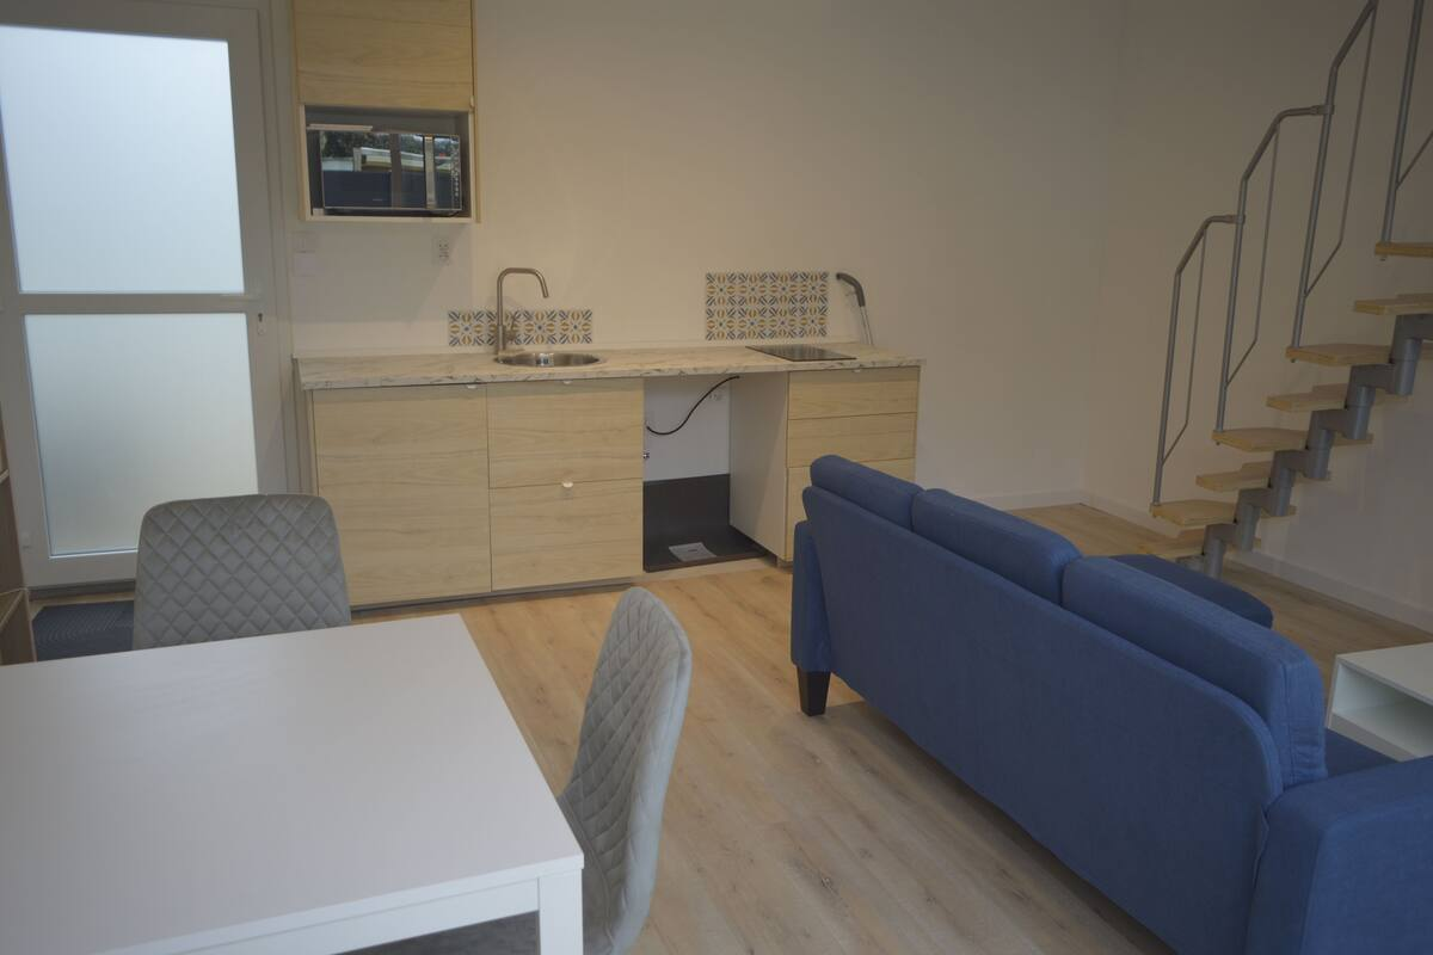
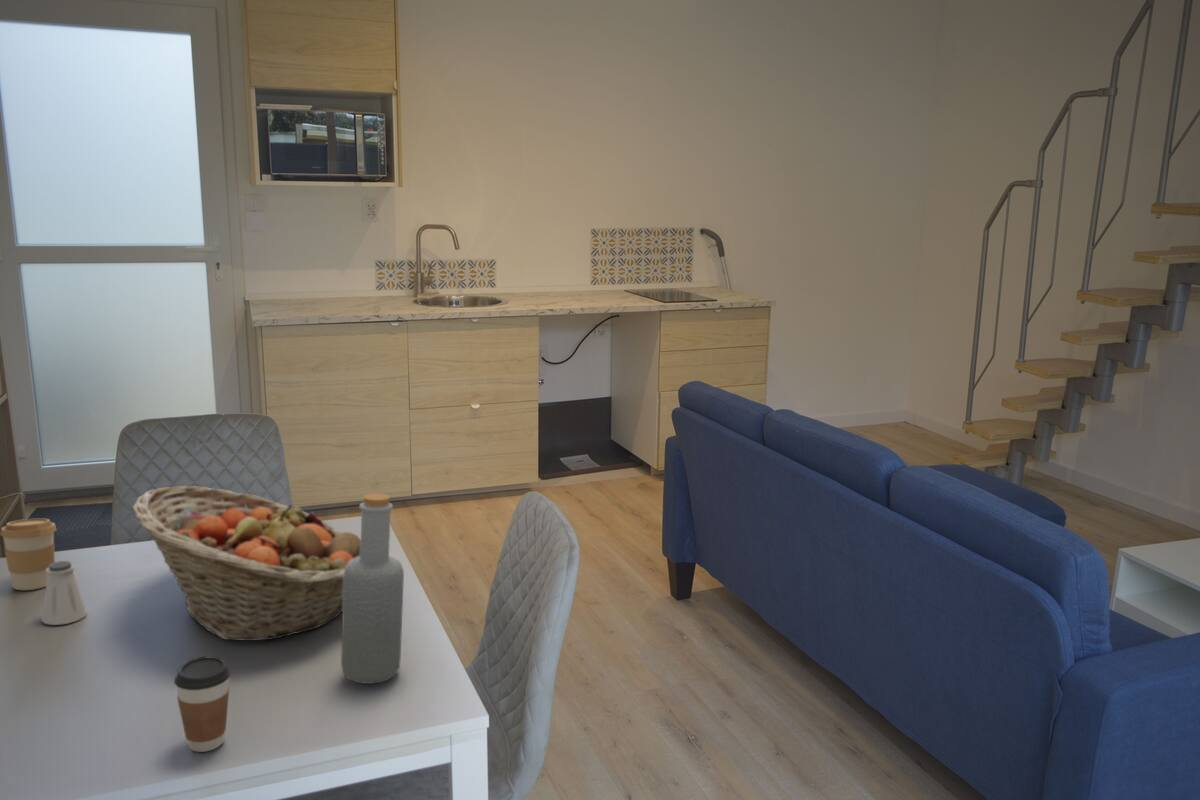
+ bottle (371, 588)
+ coffee cup (204, 705)
+ saltshaker (62, 590)
+ fruit basket (256, 550)
+ coffee cup (30, 551)
